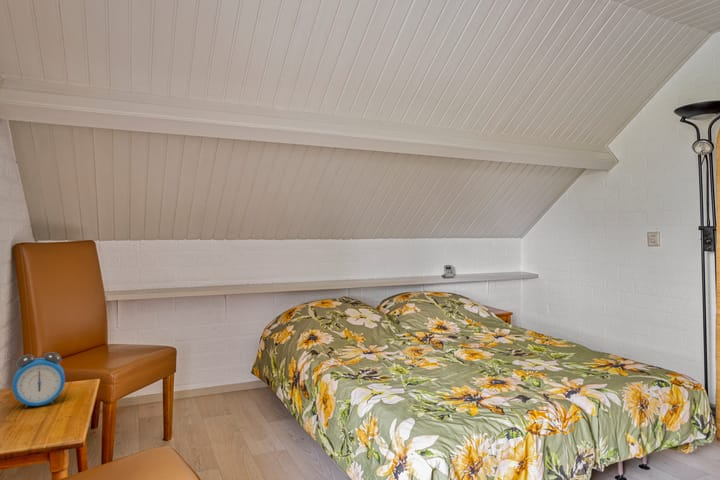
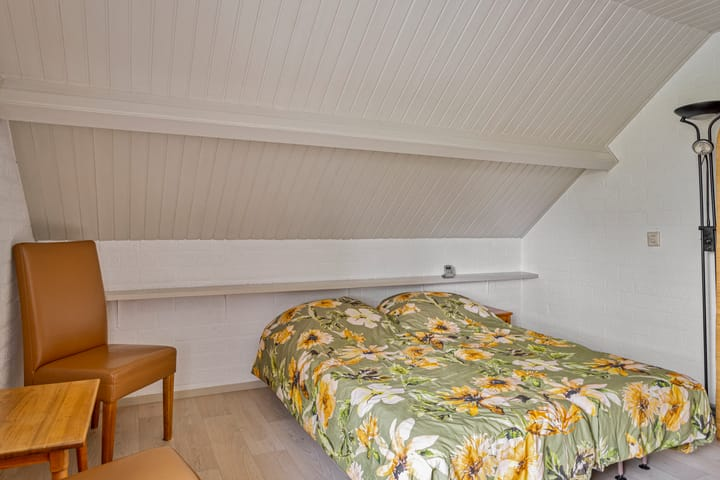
- alarm clock (39, 378)
